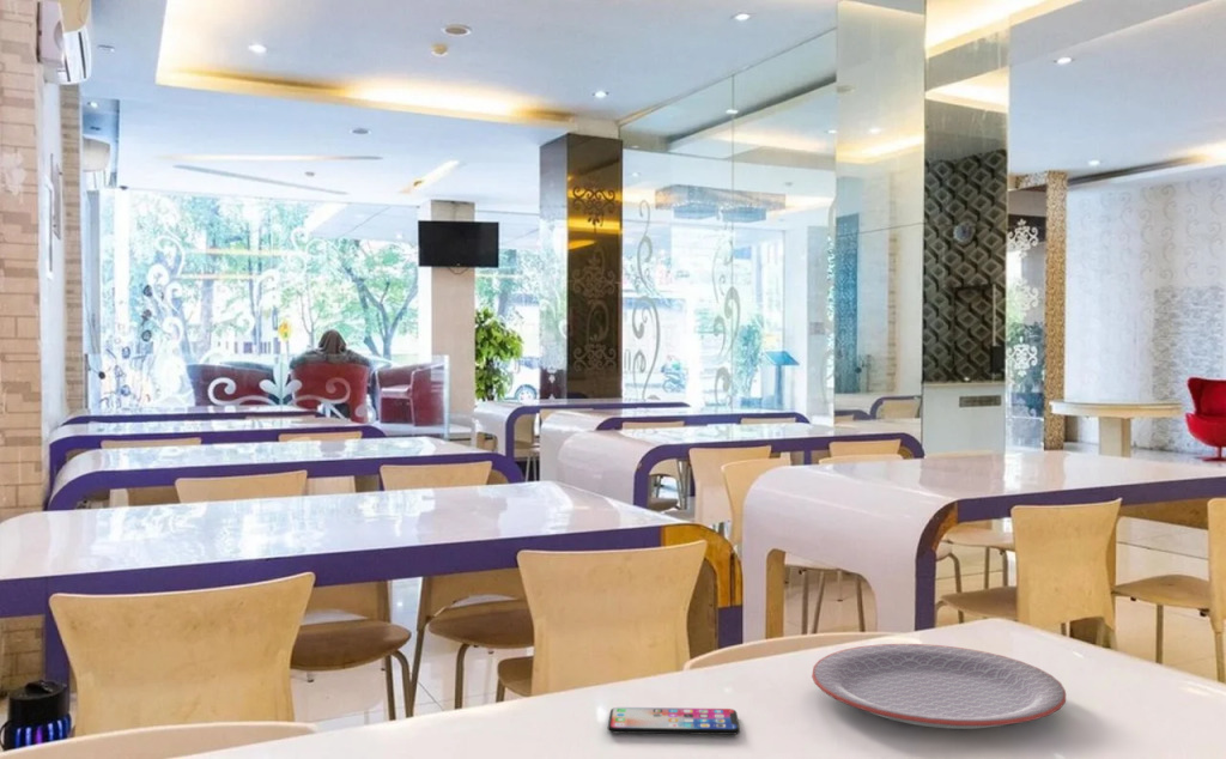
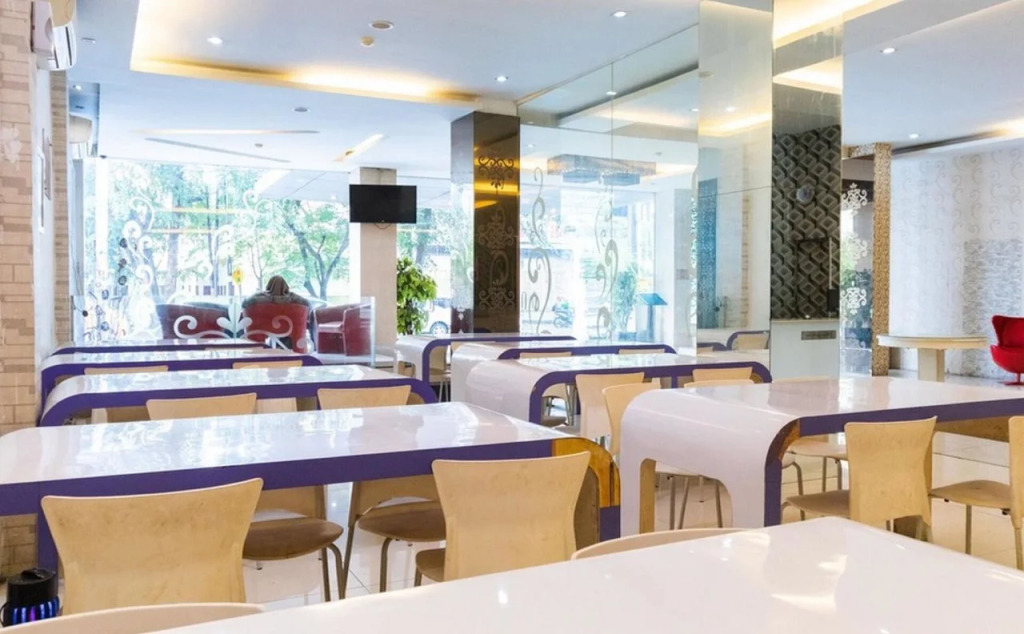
- plate (934, 687)
- smartphone (673, 719)
